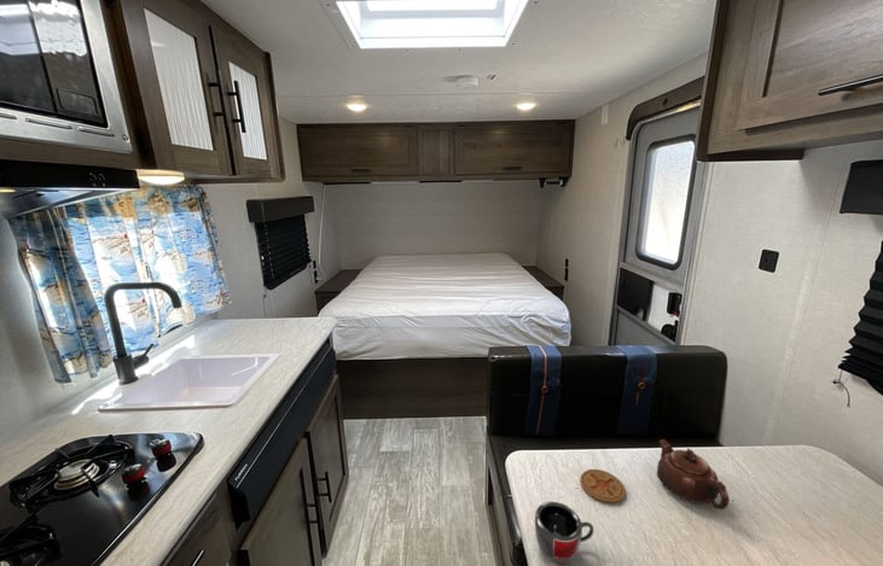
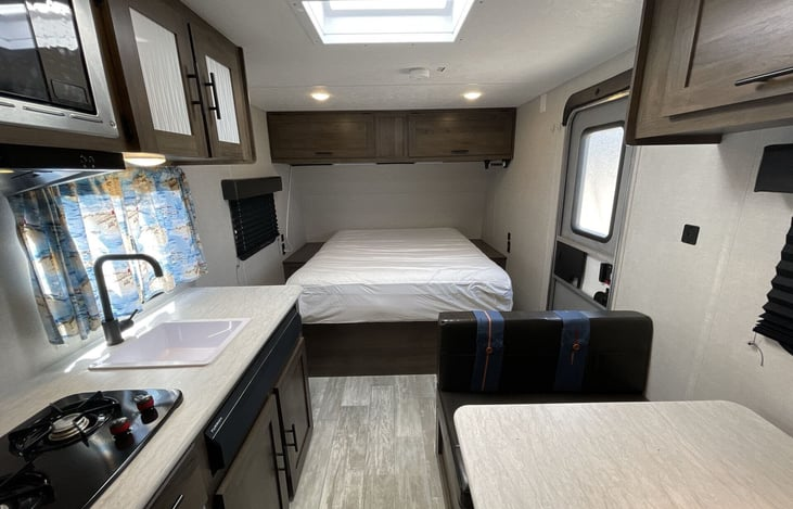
- teapot (690, 471)
- mug (564, 532)
- coaster (602, 485)
